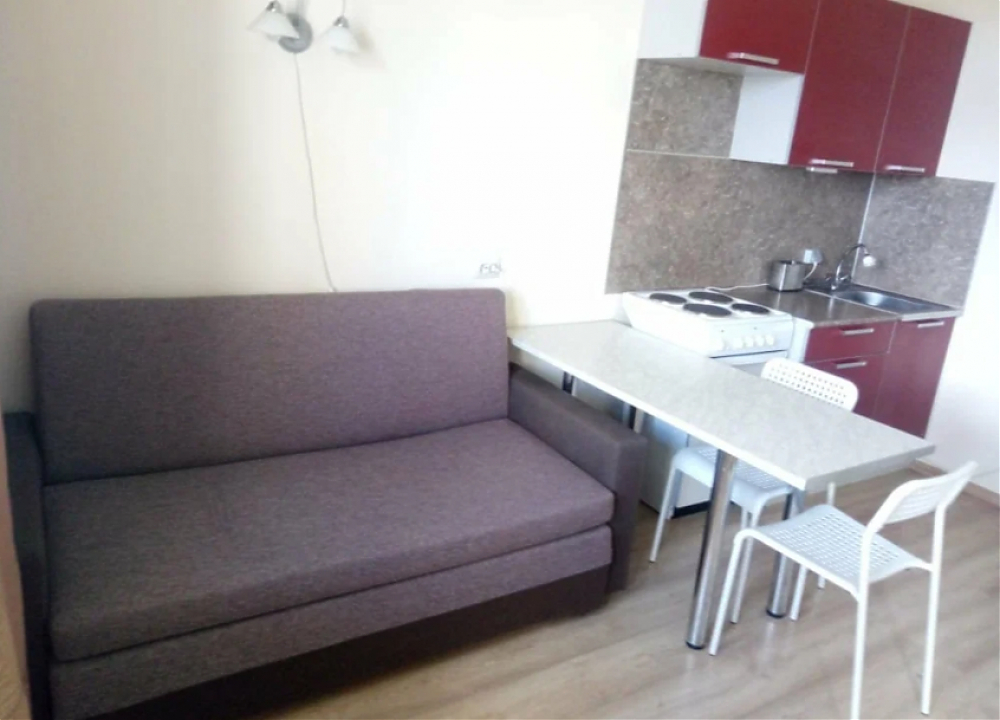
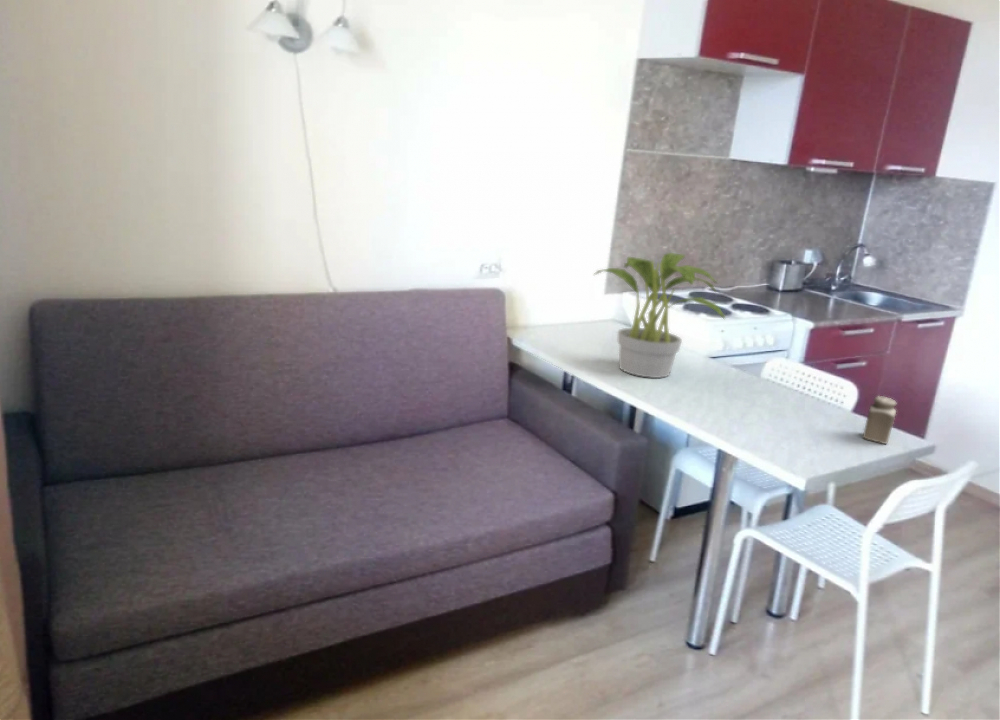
+ potted plant (652, 313)
+ salt shaker (880, 418)
